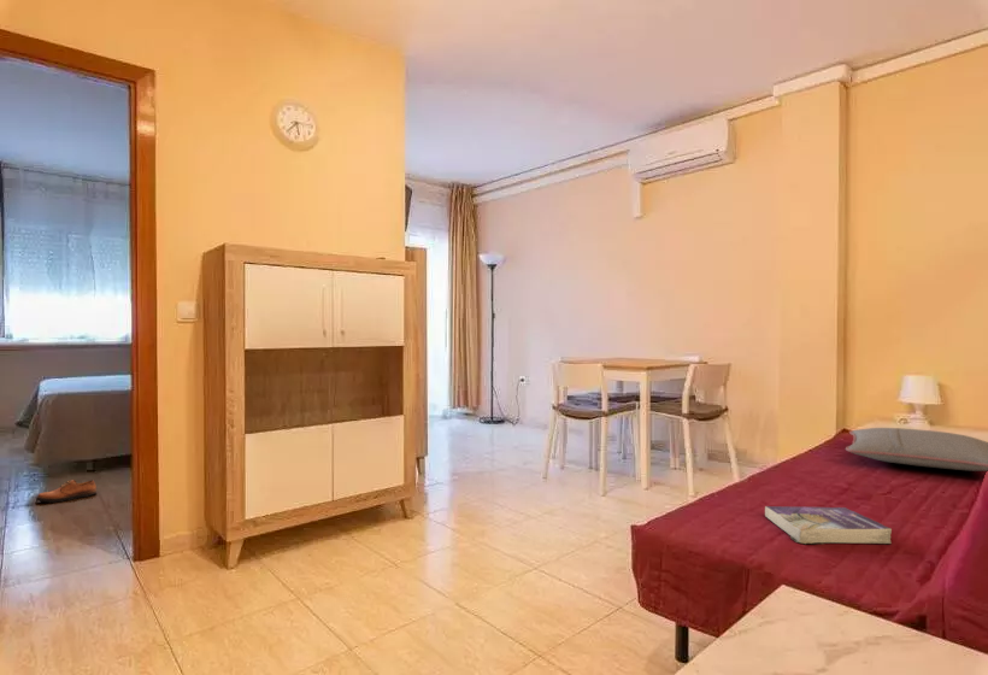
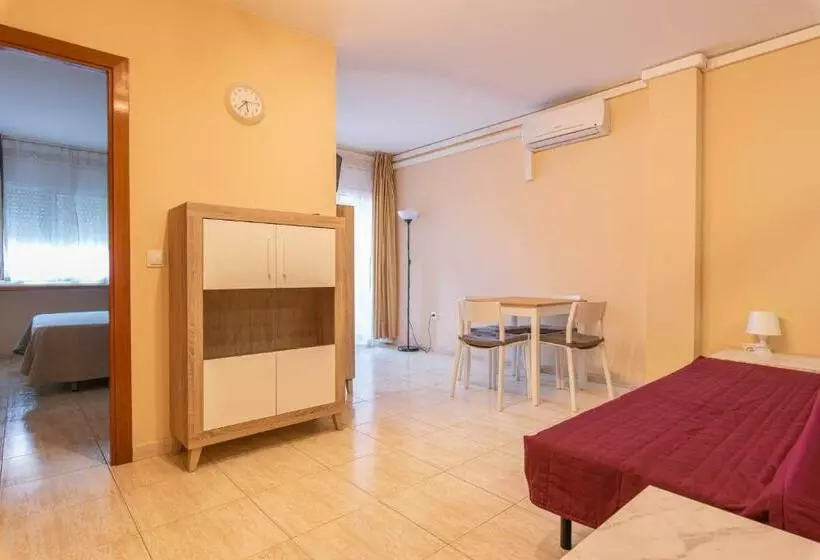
- book (822, 521)
- pillow (921, 447)
- shoe (66, 489)
